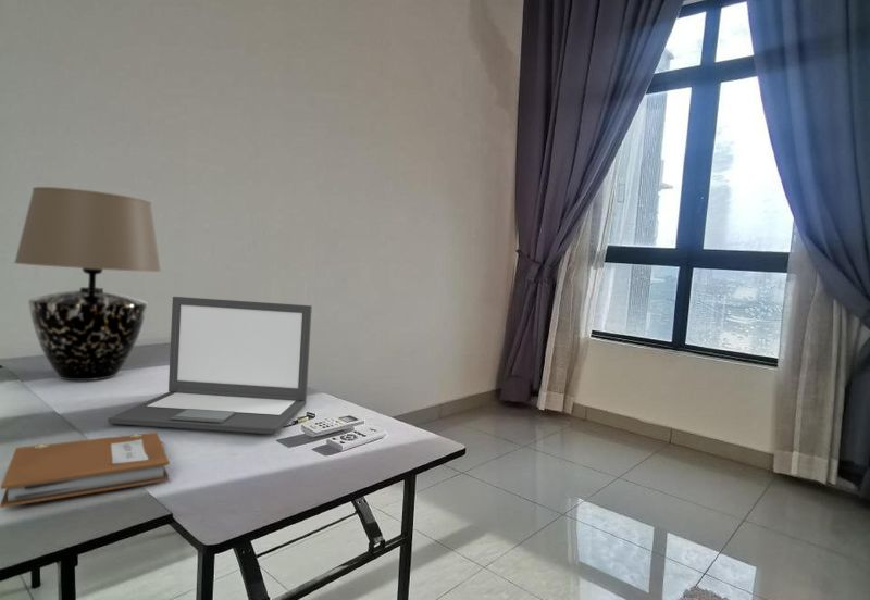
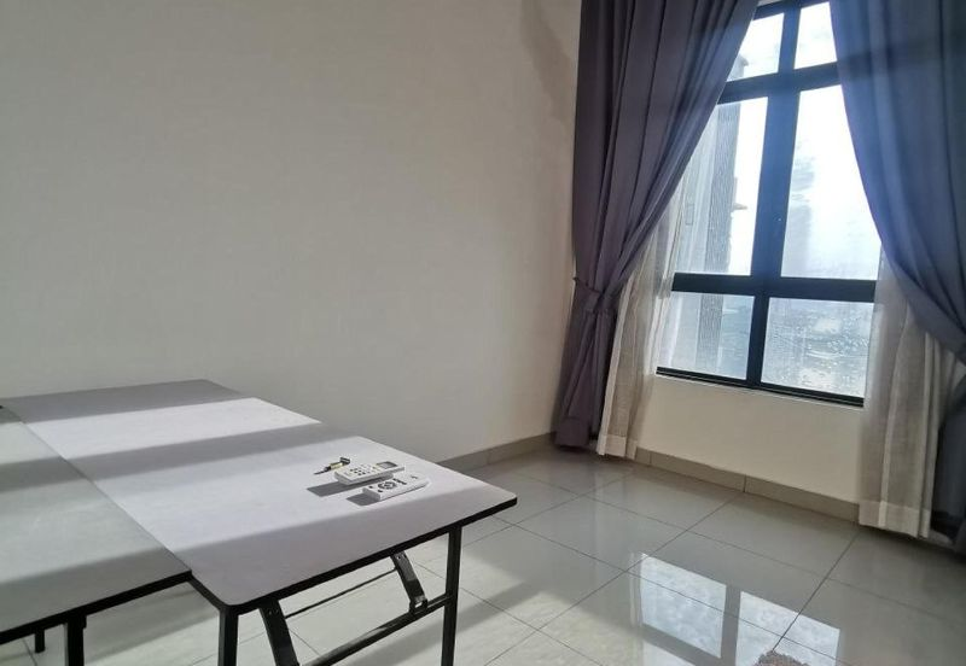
- table lamp (91, 286)
- notebook (95, 462)
- laptop (221, 358)
